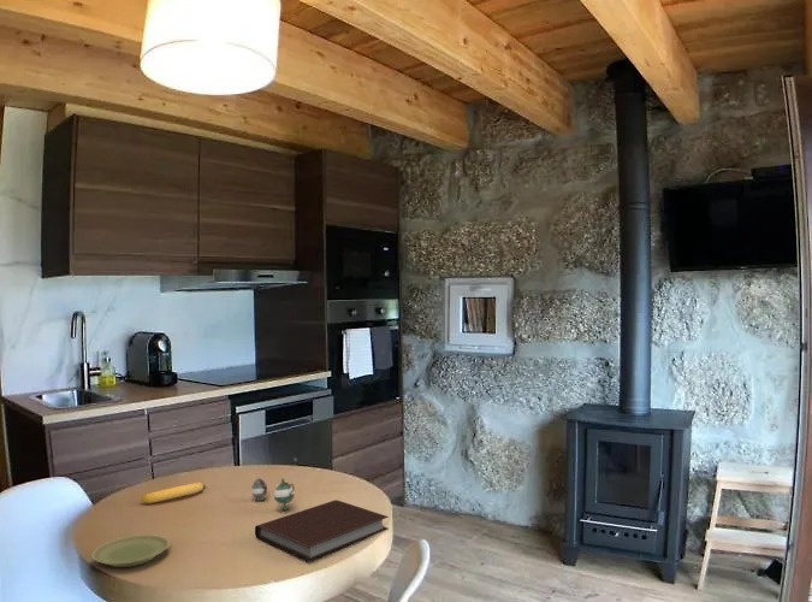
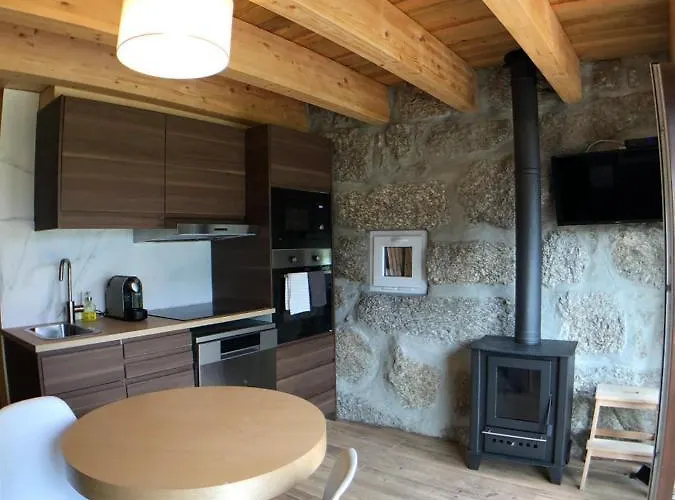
- teapot (274, 491)
- notebook (322, 526)
- banana (176, 490)
- plate (131, 553)
